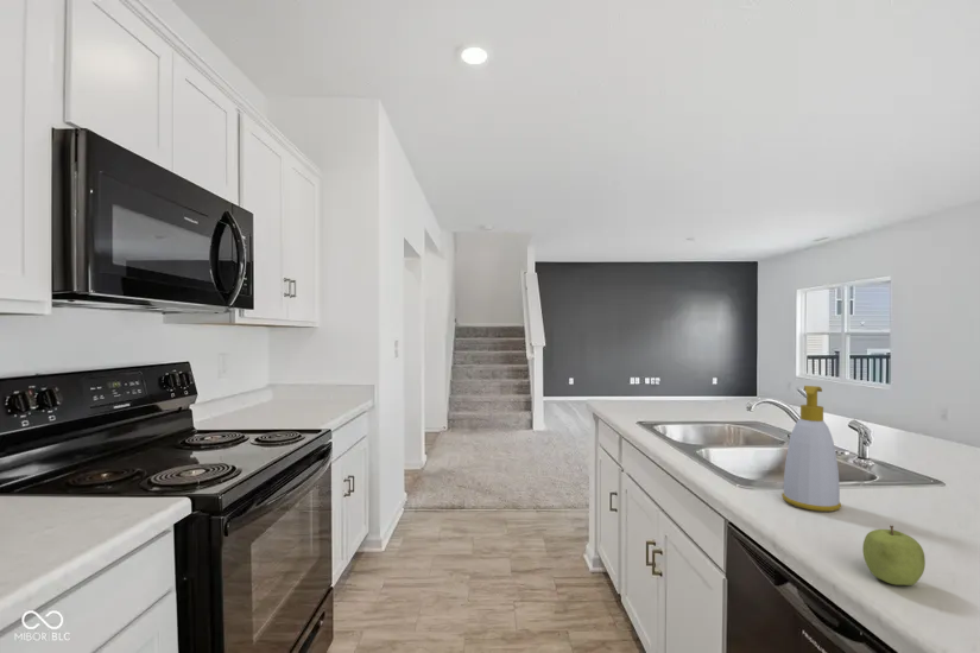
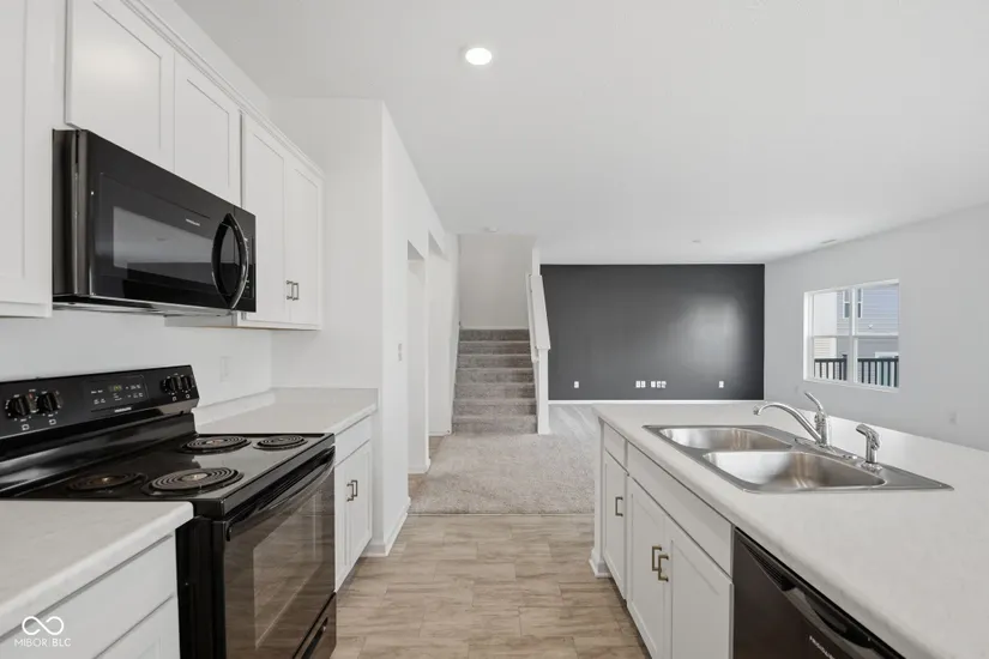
- fruit (892, 553)
- soap bottle (811, 444)
